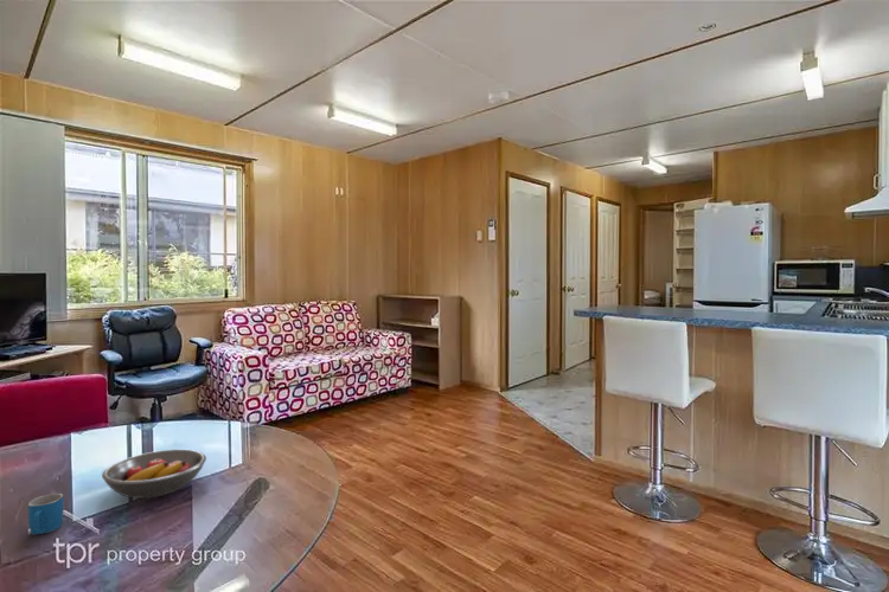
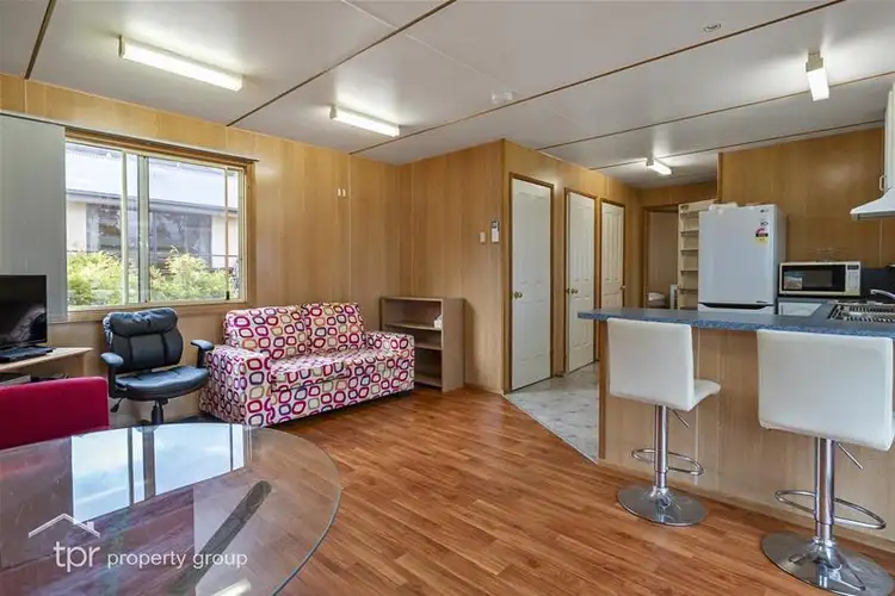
- mug (44, 516)
- fruit bowl (156, 474)
